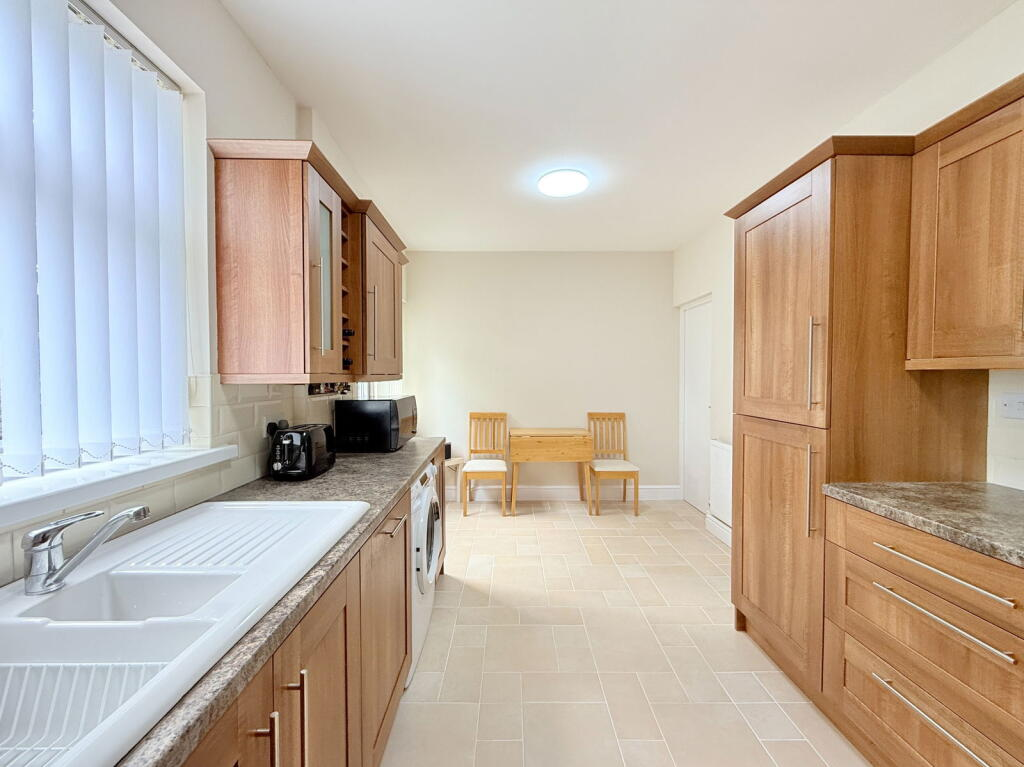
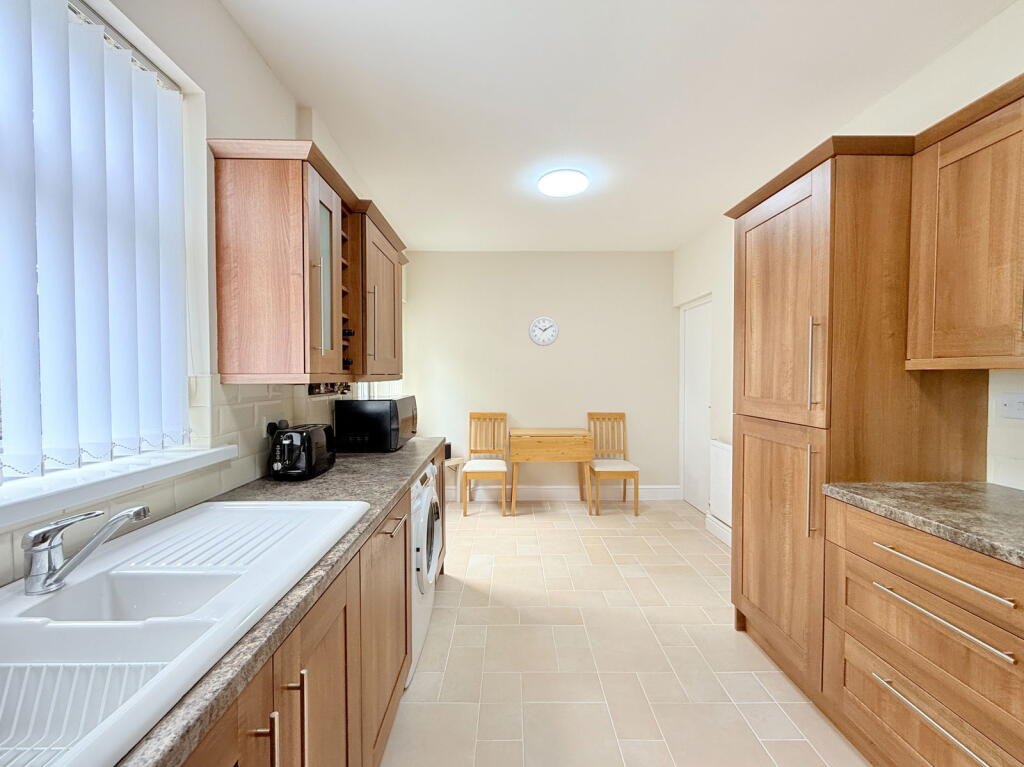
+ wall clock (543, 330)
